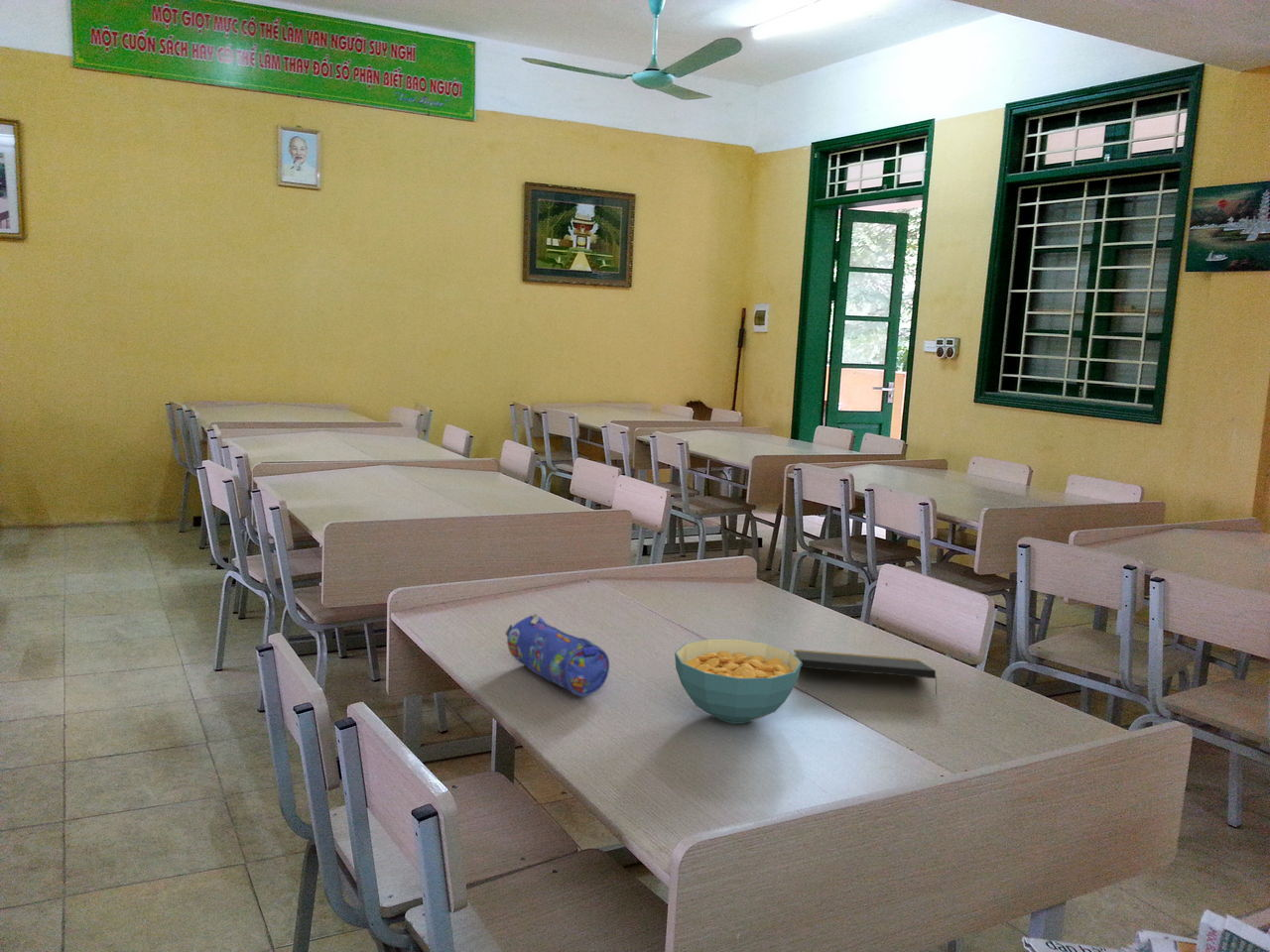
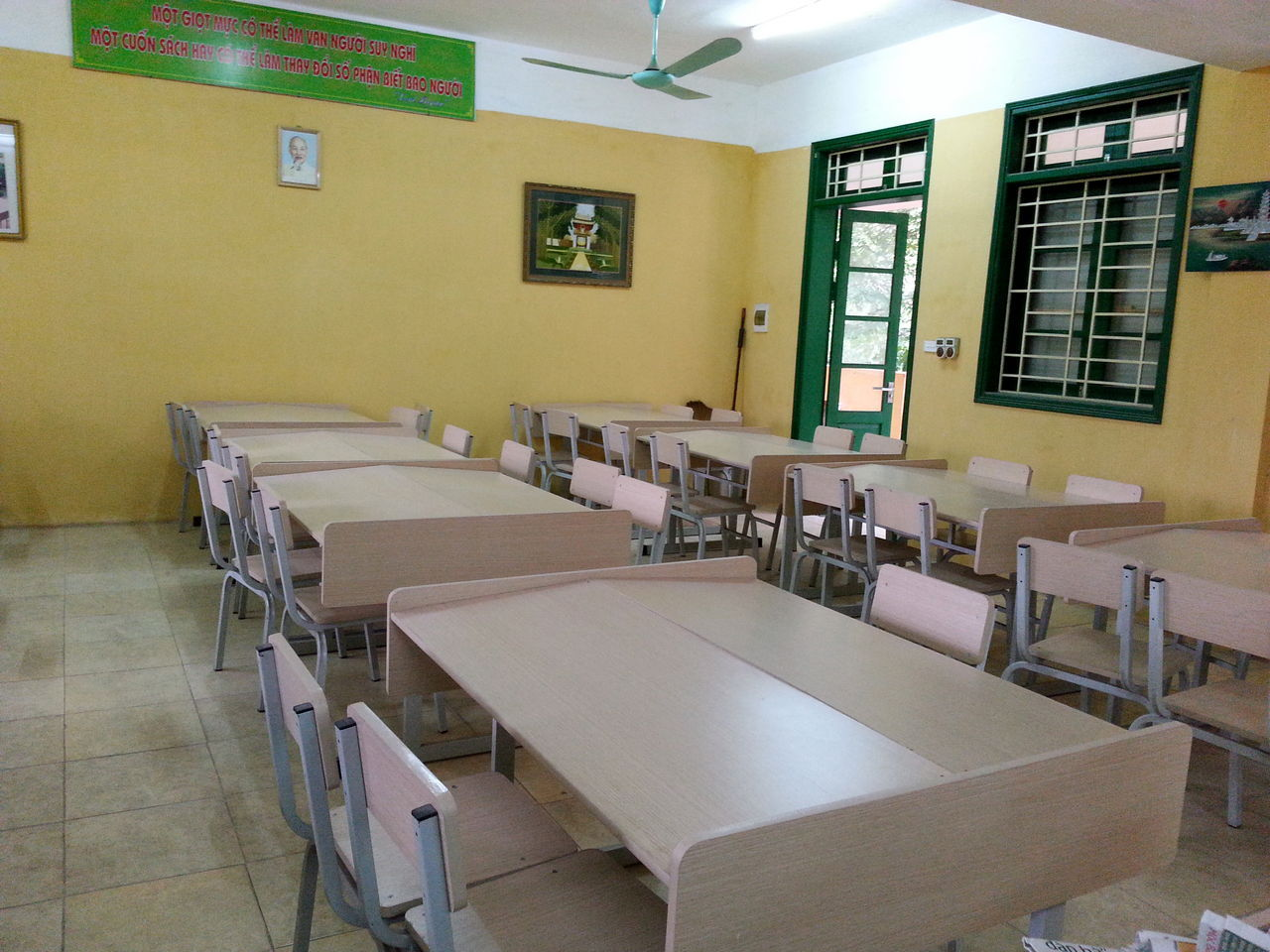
- notepad (860, 662)
- cereal bowl (735, 686)
- pencil case (556, 652)
